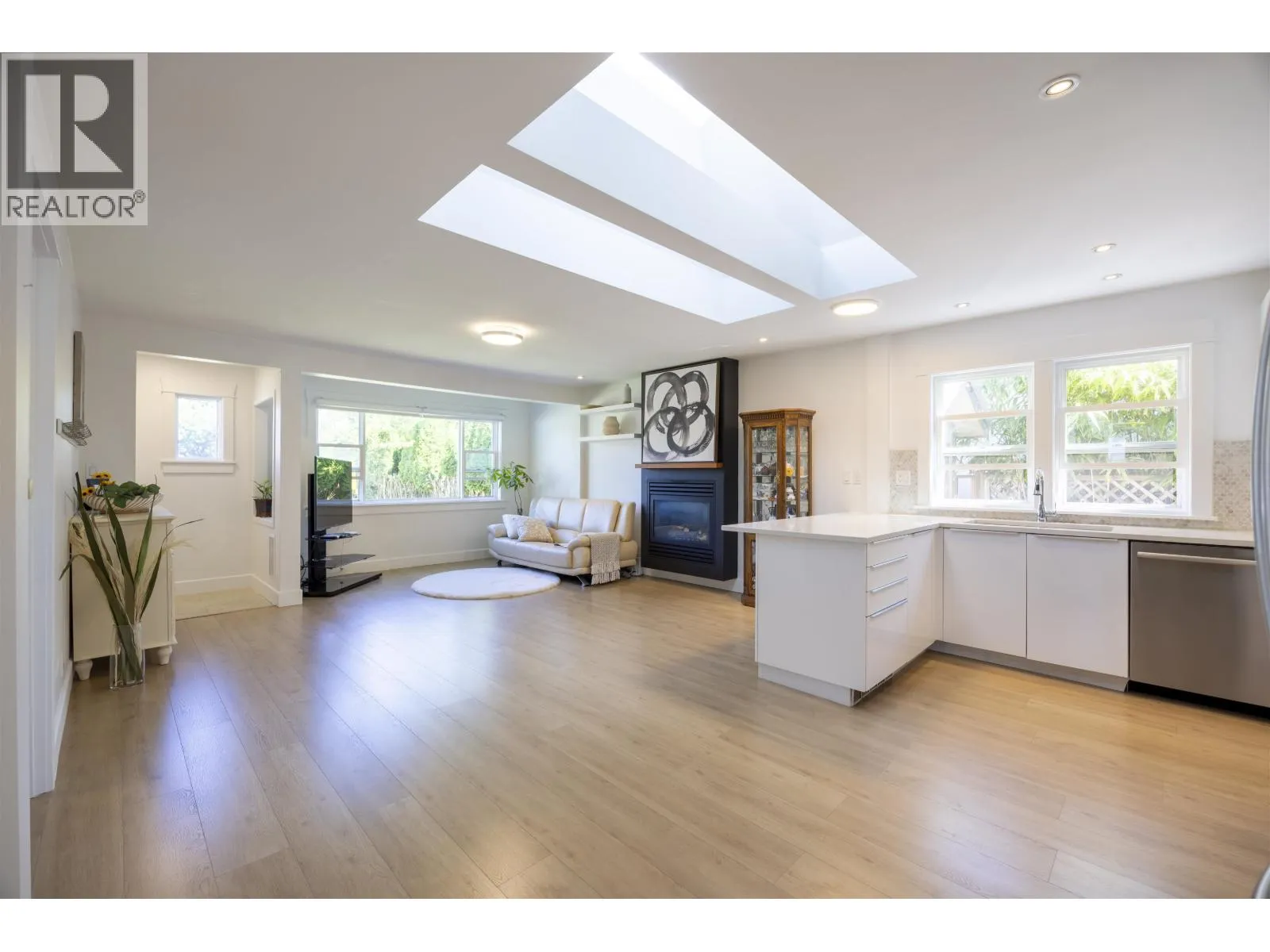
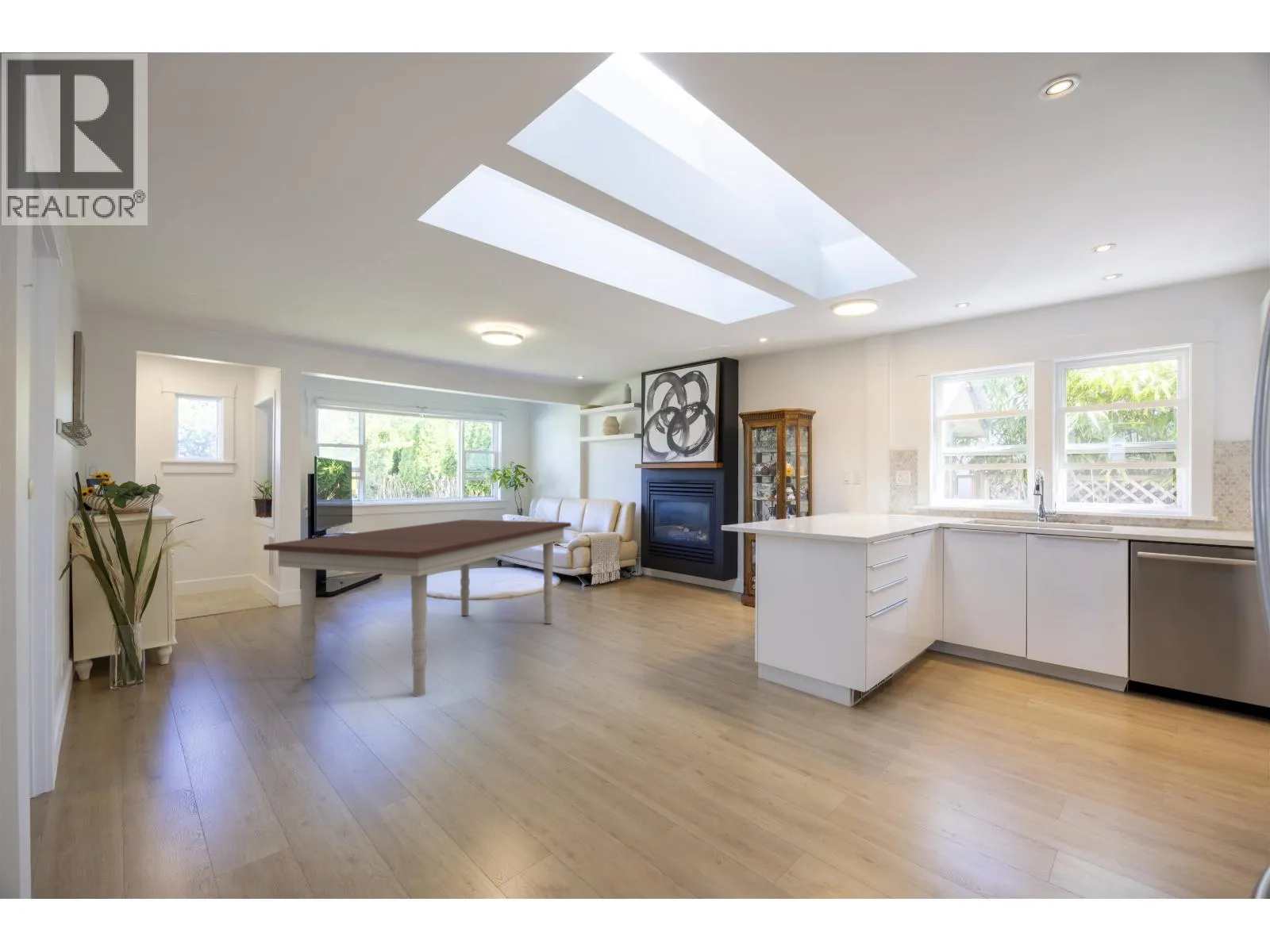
+ dining table (460, 589)
